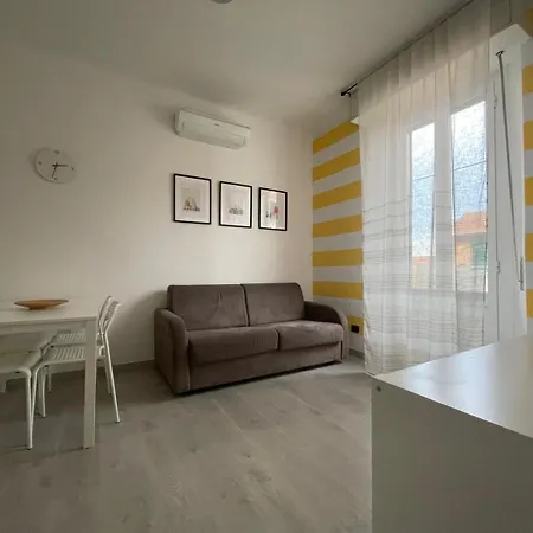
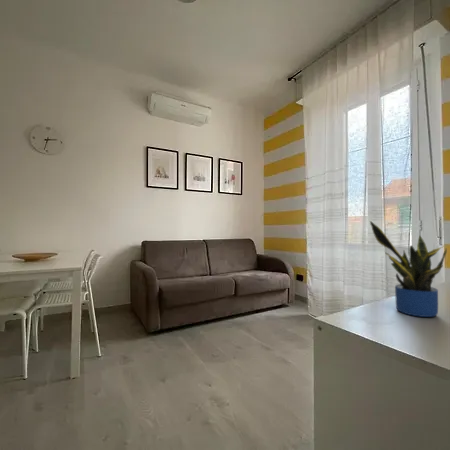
+ potted plant (408, 266)
